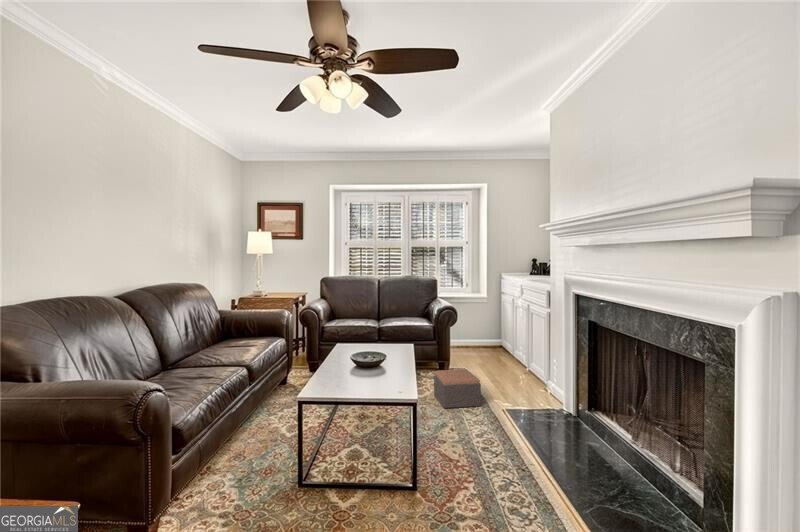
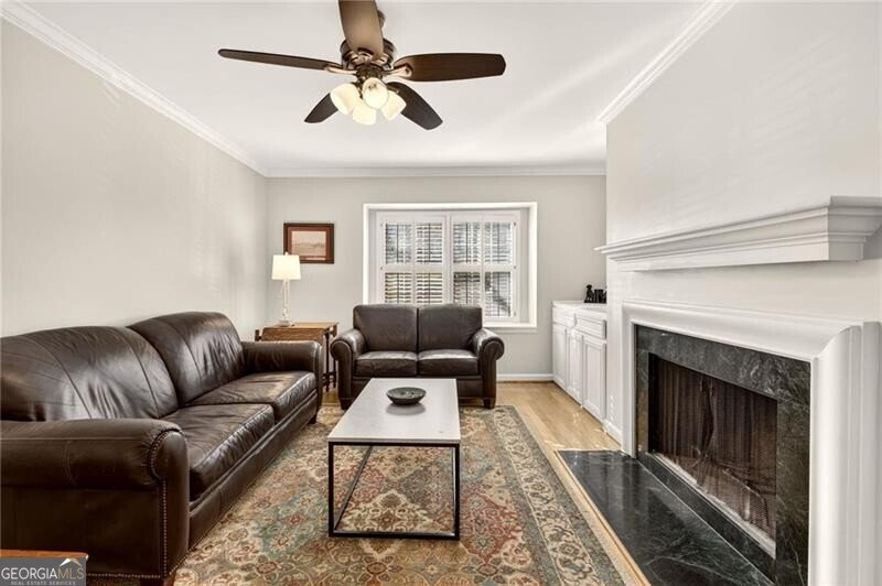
- footstool (456, 387)
